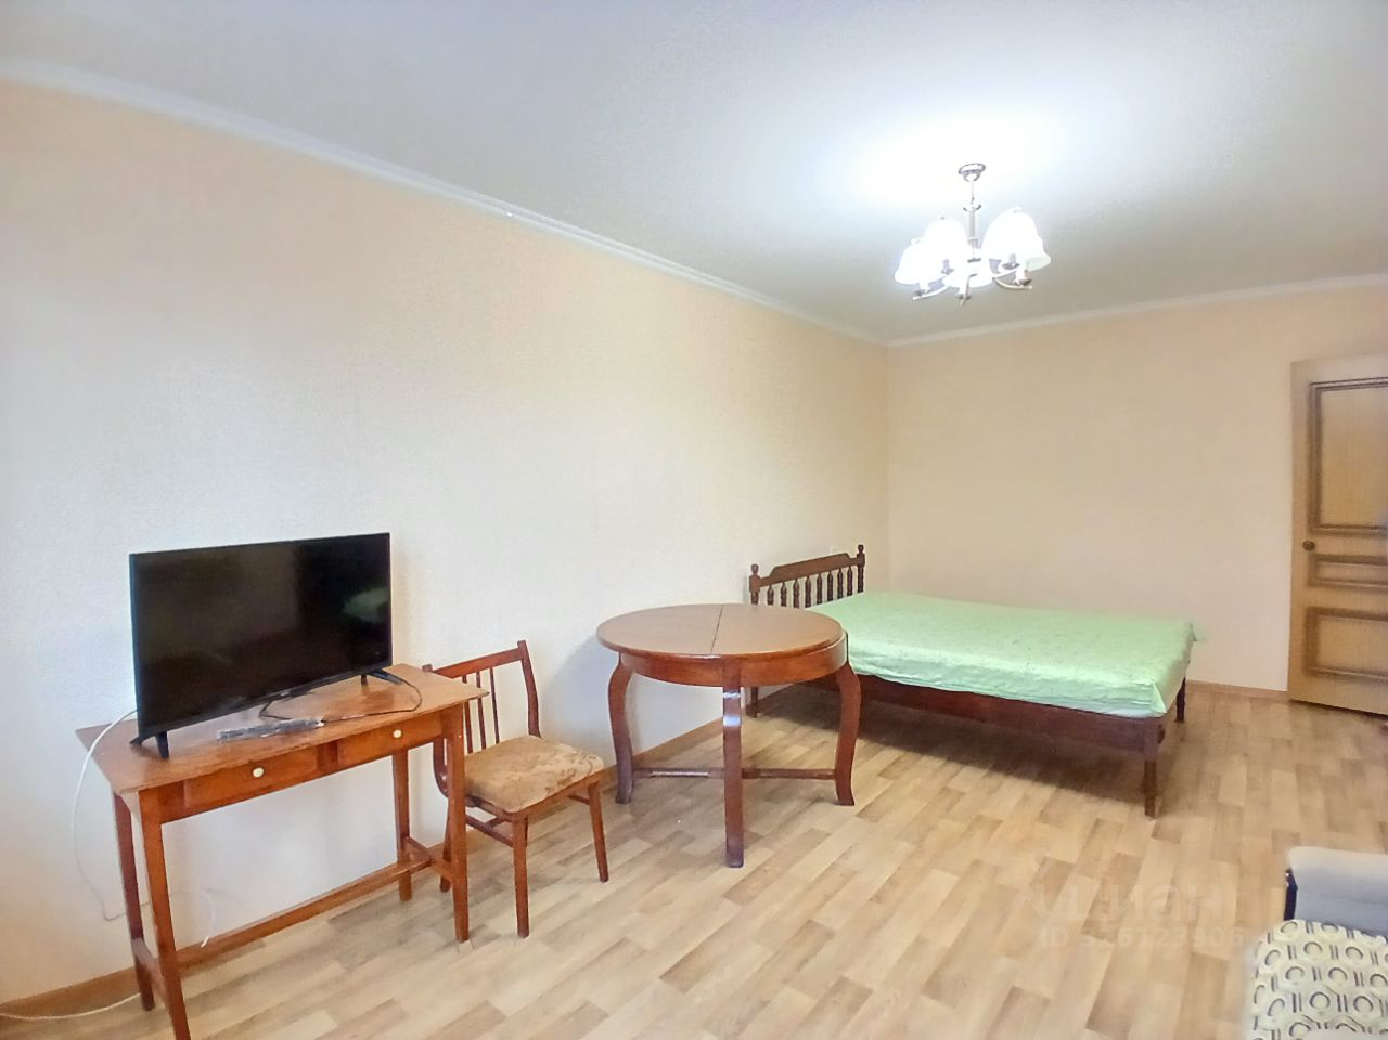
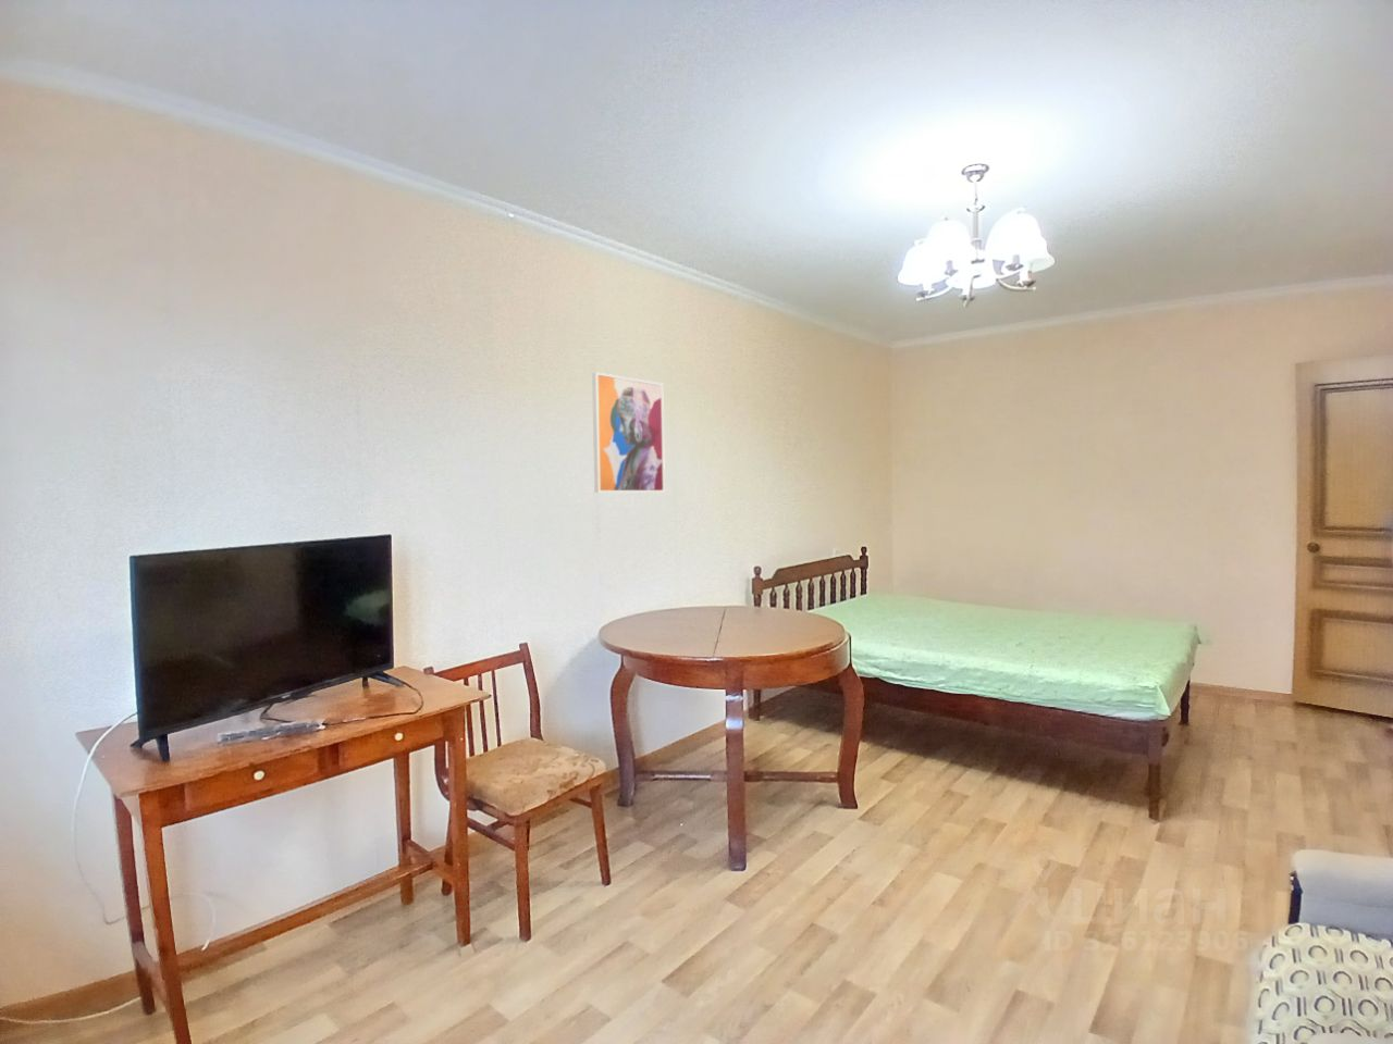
+ wall art (630, 435)
